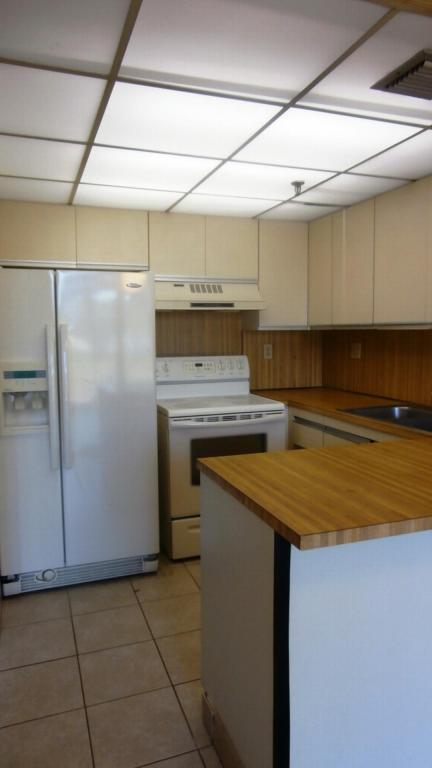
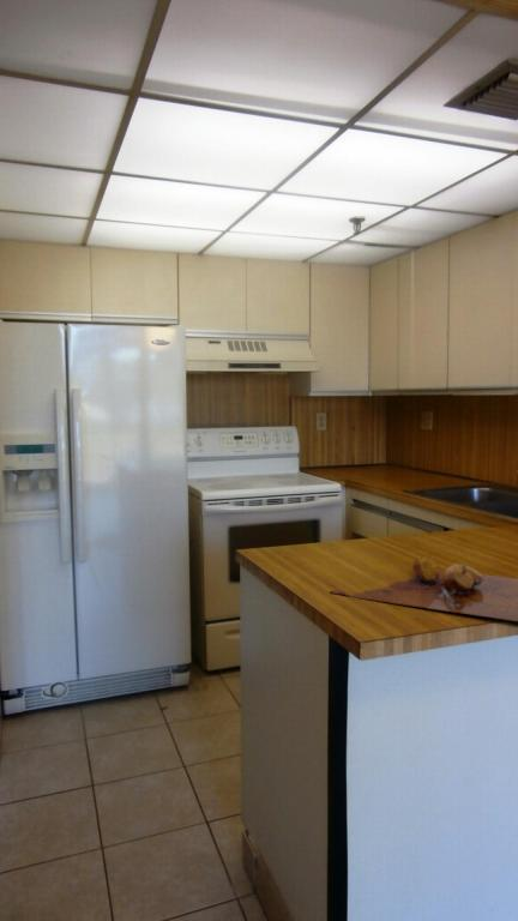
+ cutting board (448, 576)
